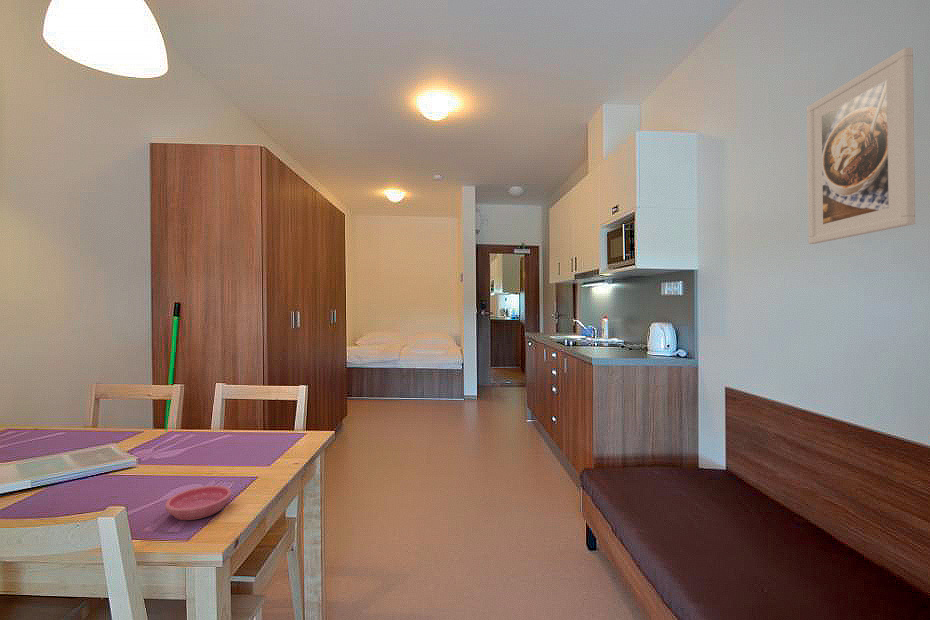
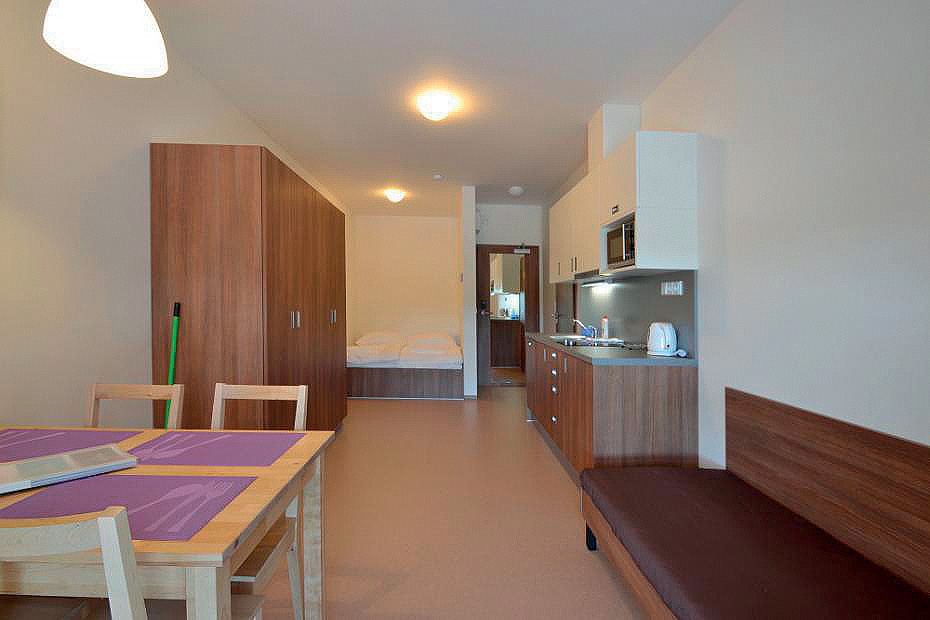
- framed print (853, 158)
- saucer (199, 503)
